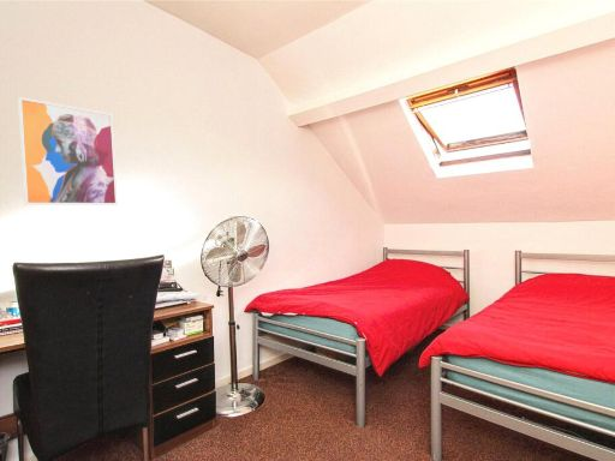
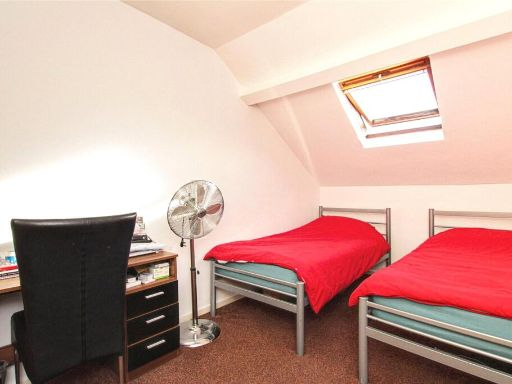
- wall art (71, 156)
